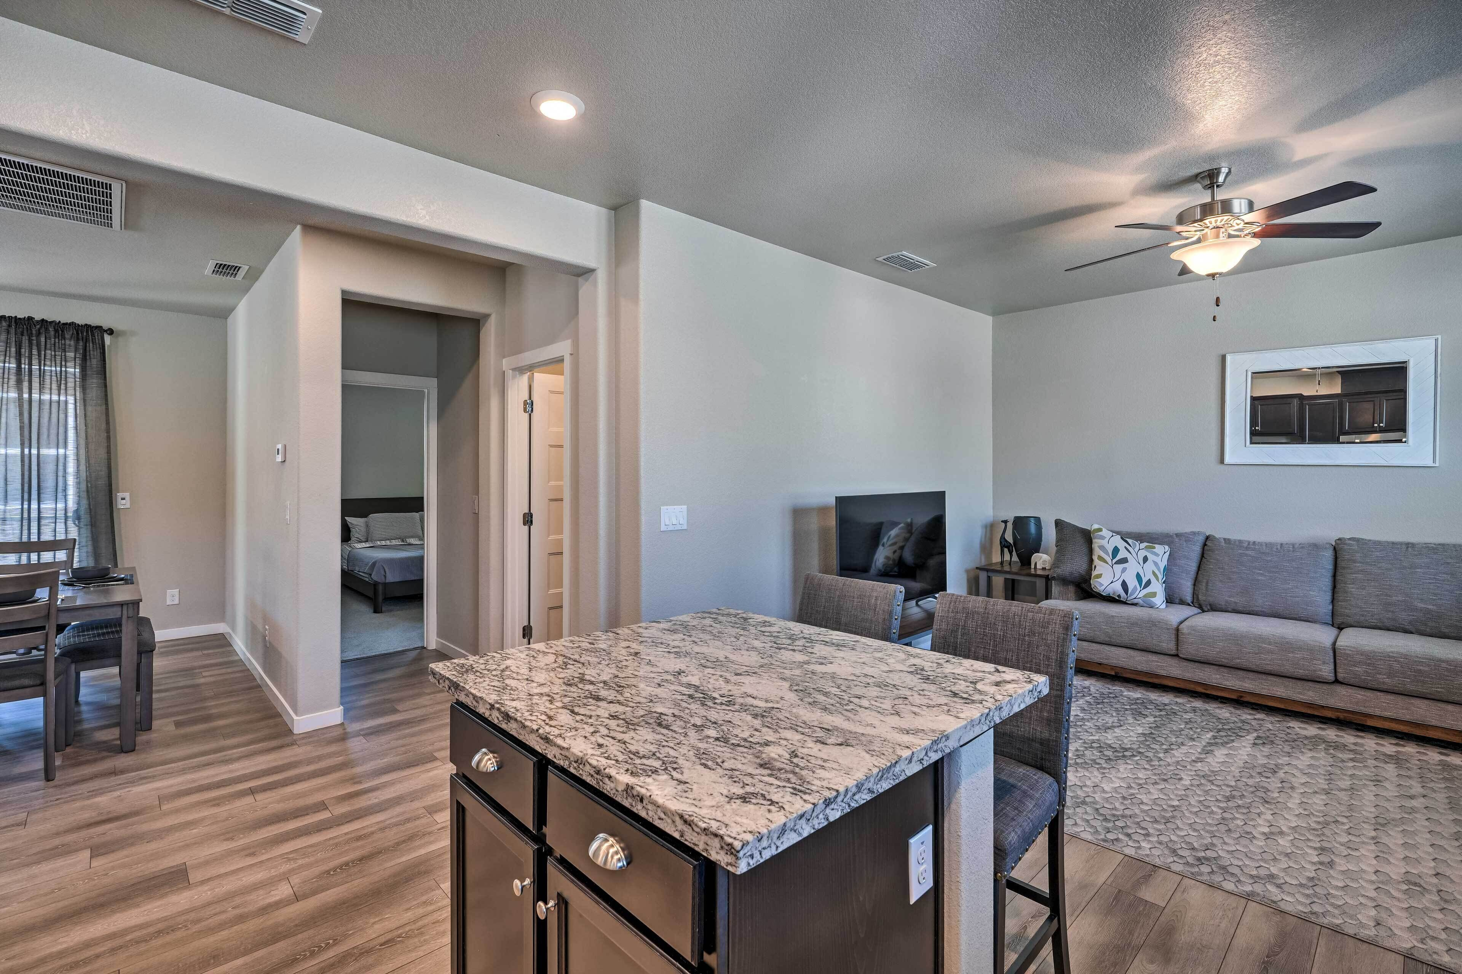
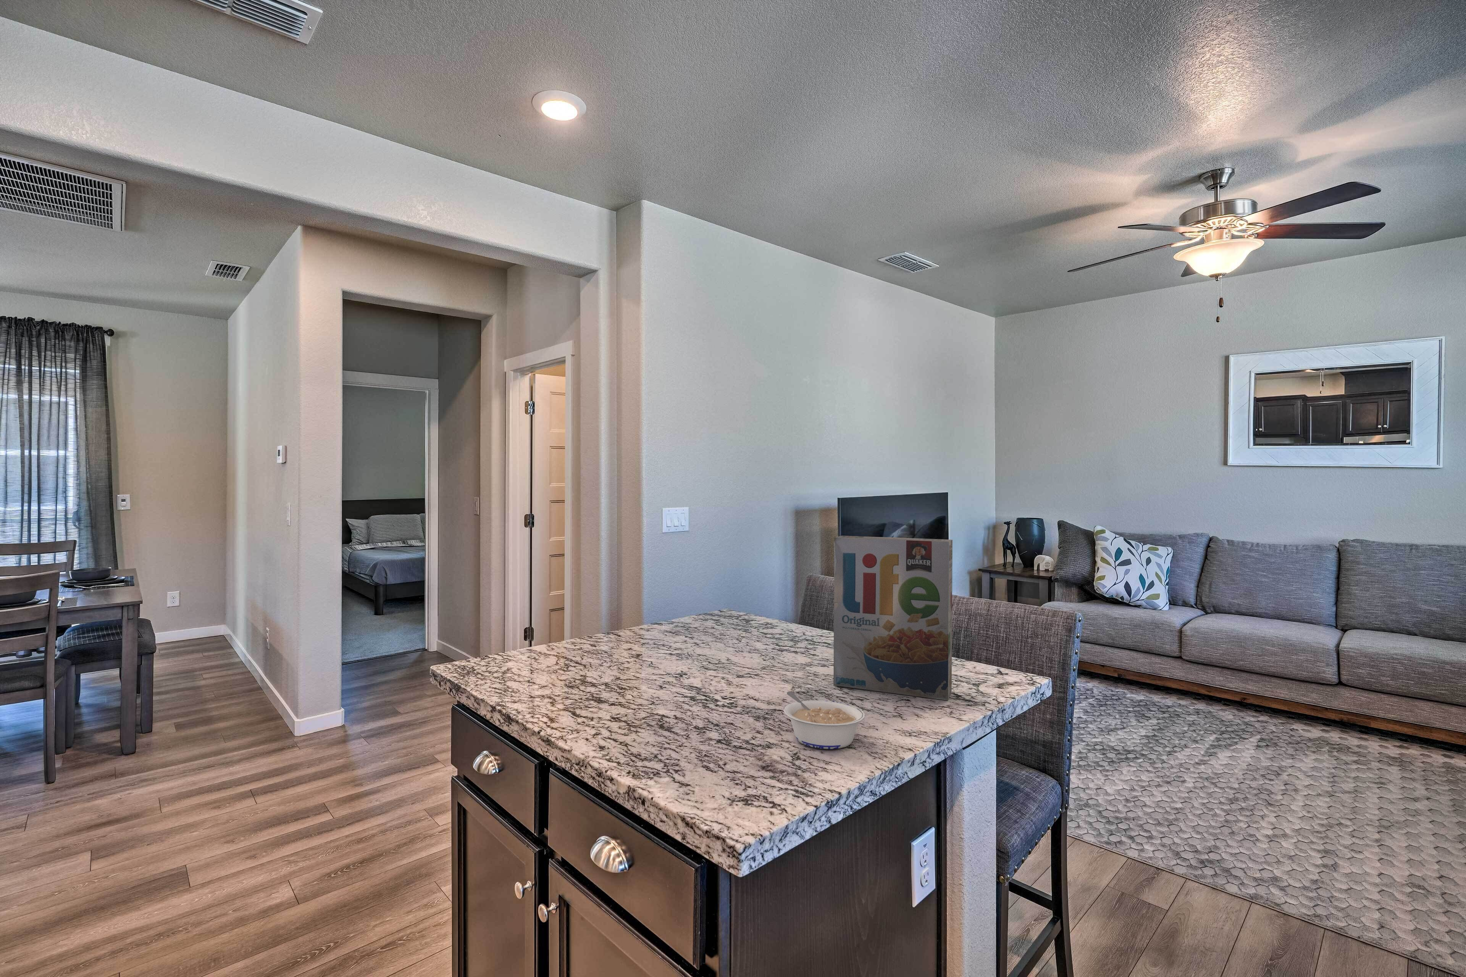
+ cereal box (892, 614)
+ legume (820, 723)
